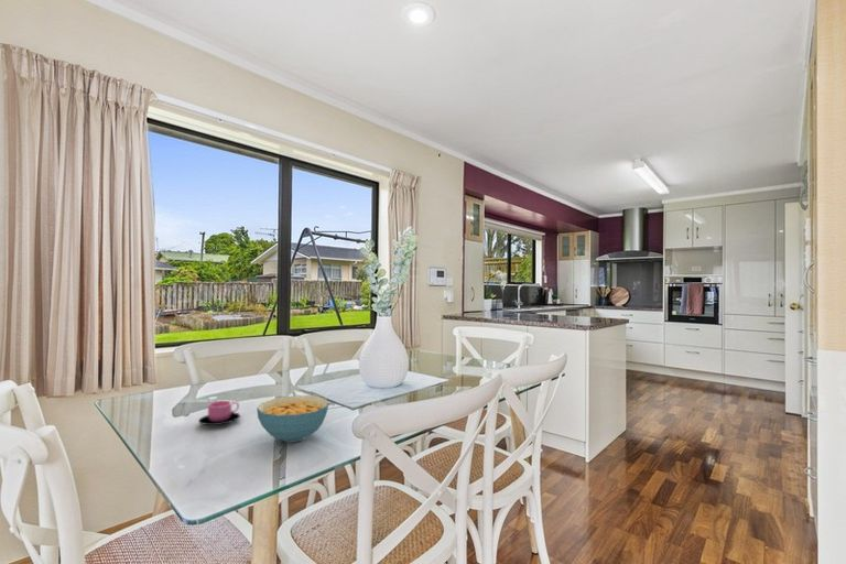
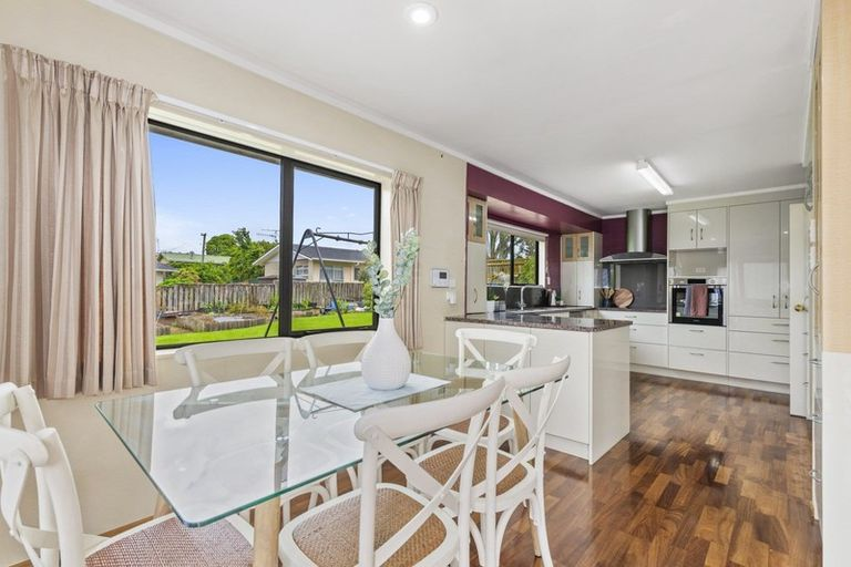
- cereal bowl (293, 421)
- cup (219, 413)
